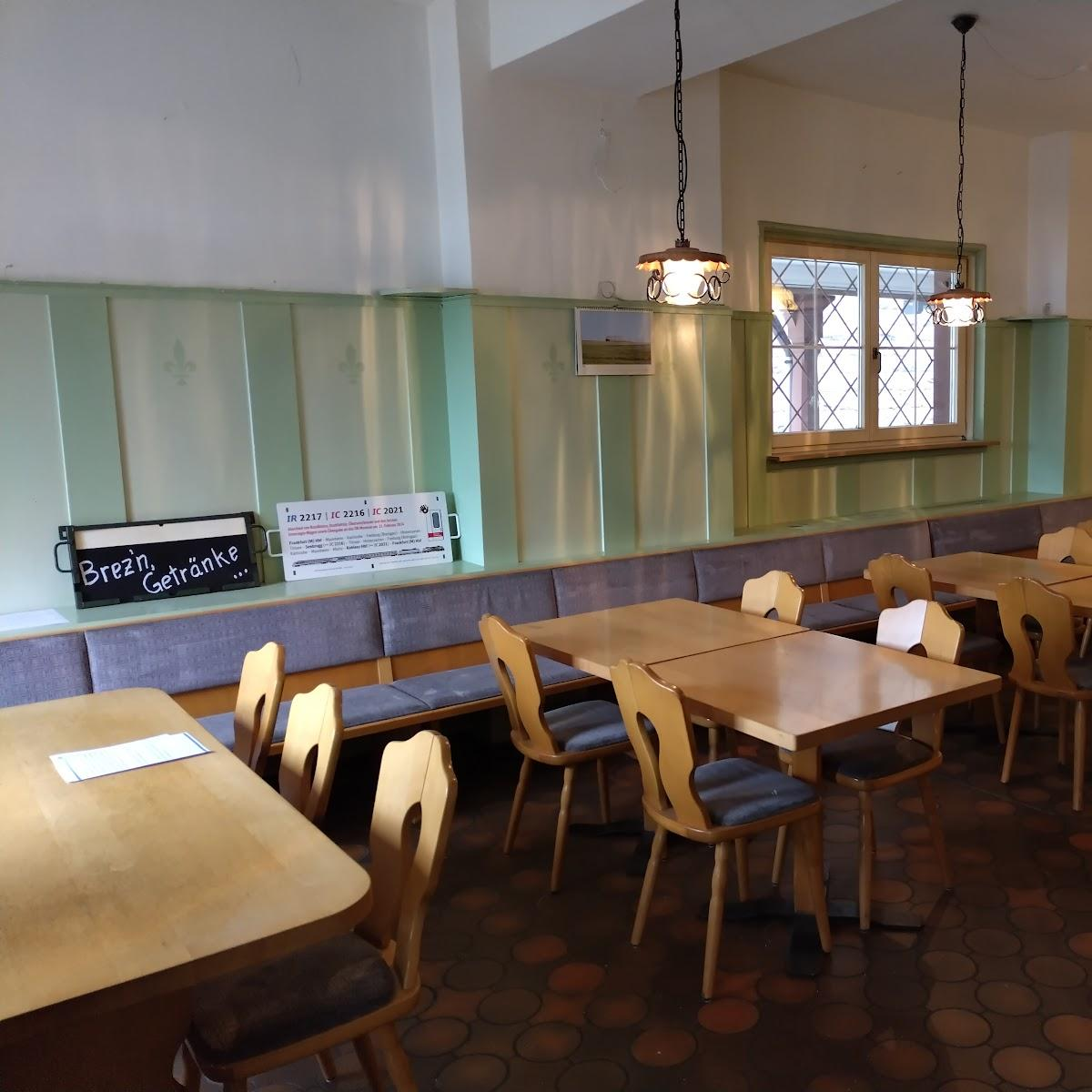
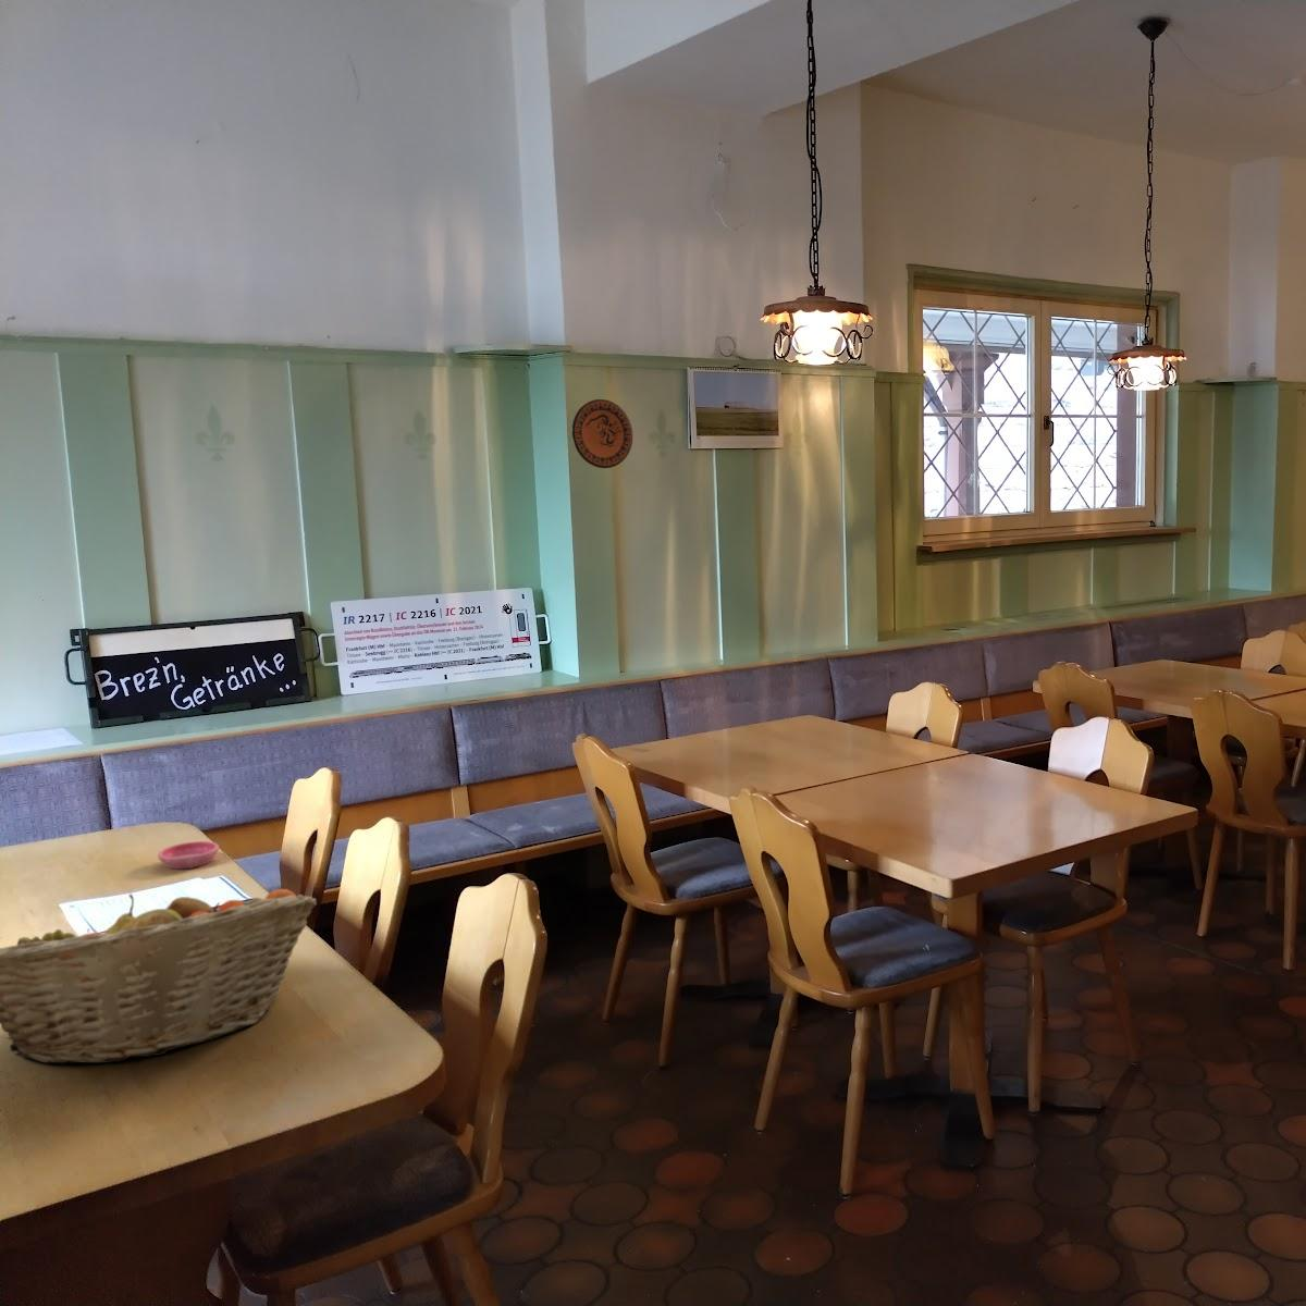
+ saucer (188, 855)
+ fruit basket (141, 957)
+ decorative plate (602, 433)
